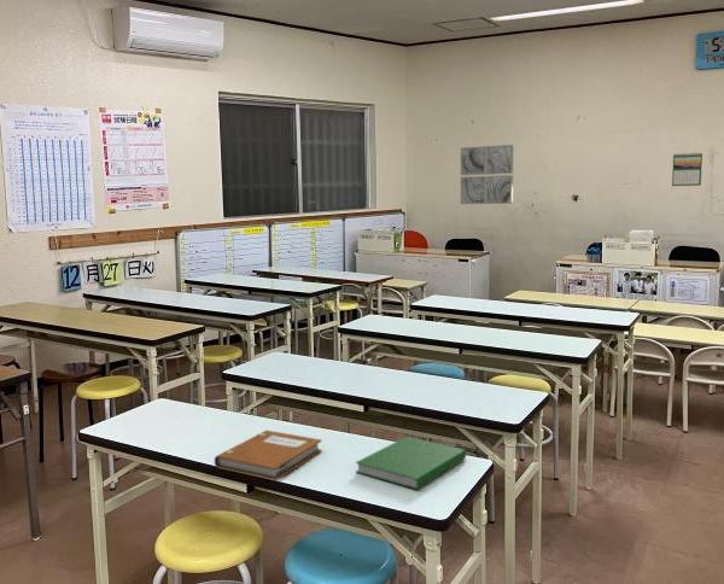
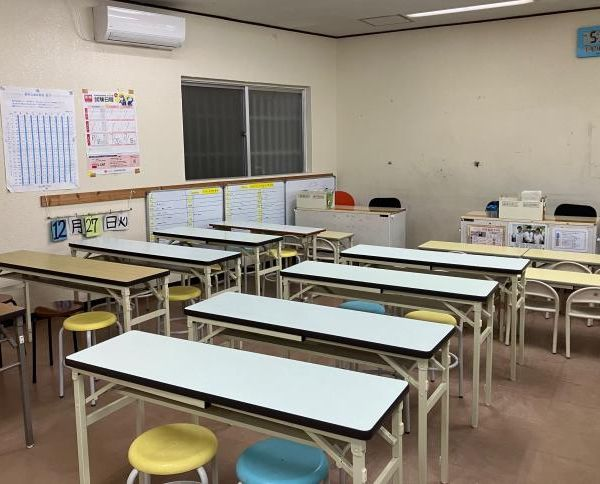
- calendar (687, 169)
- hardcover book (411, 460)
- notebook (270, 451)
- wall art (485, 174)
